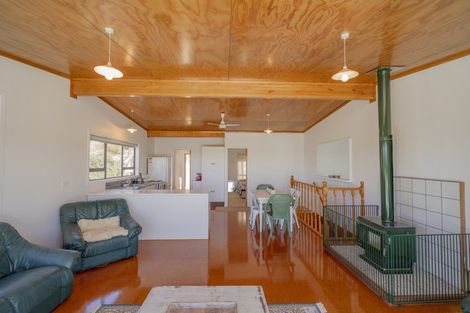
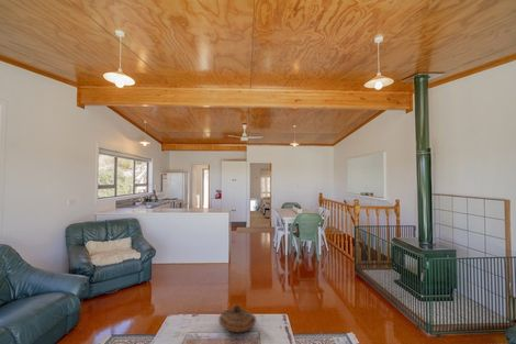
+ decorative bowl (237, 317)
